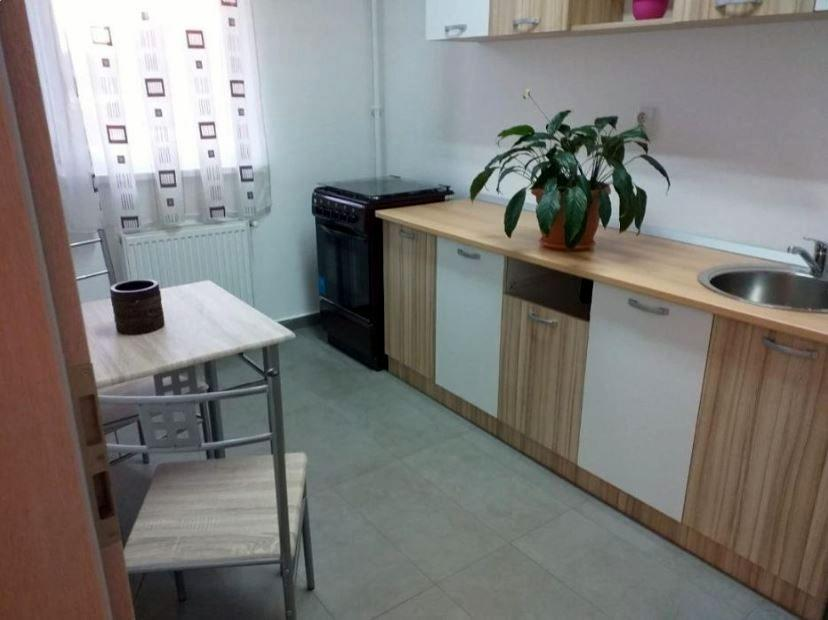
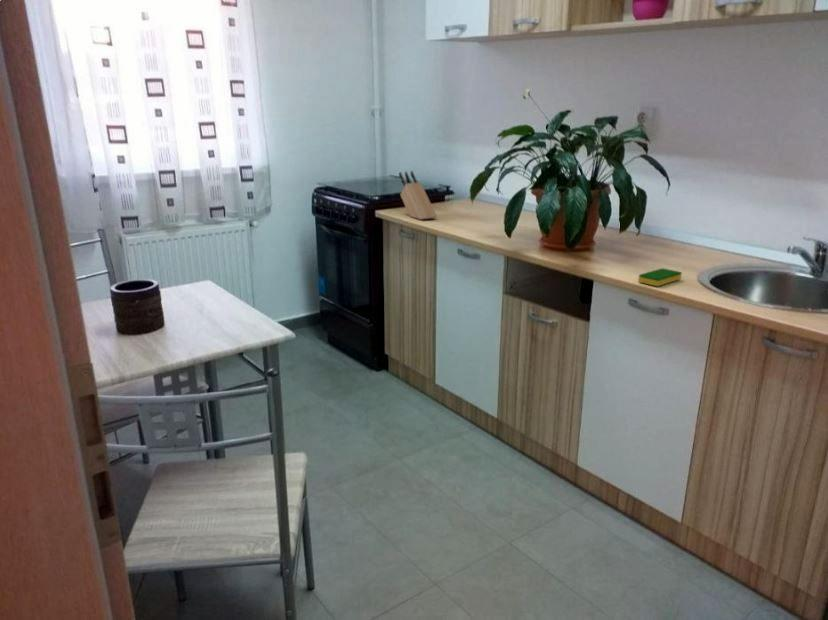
+ dish sponge (660, 277)
+ knife block (416, 194)
